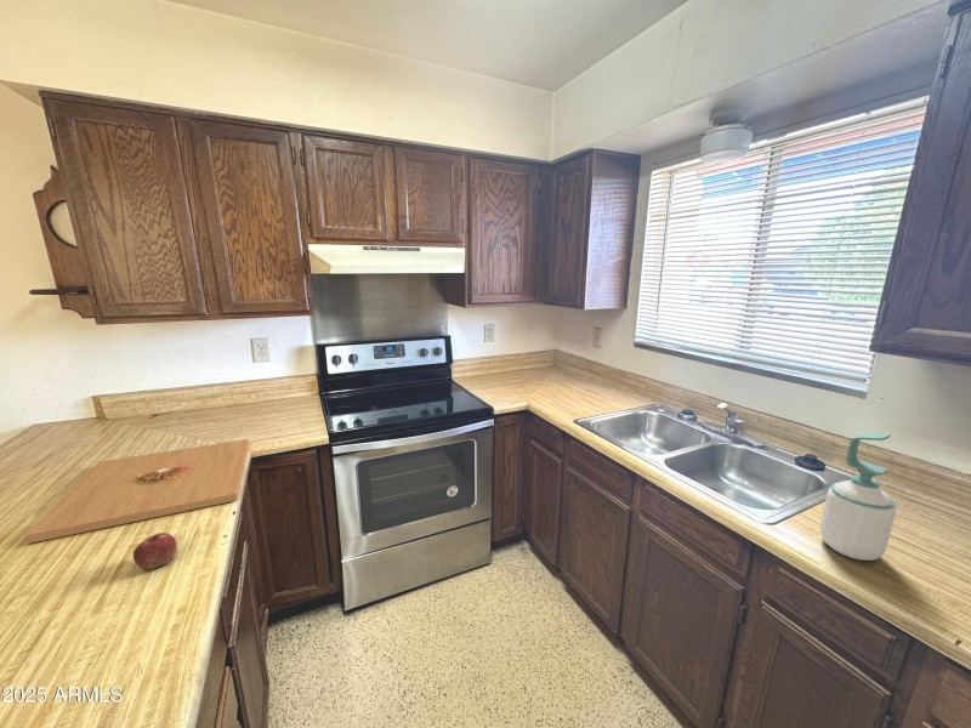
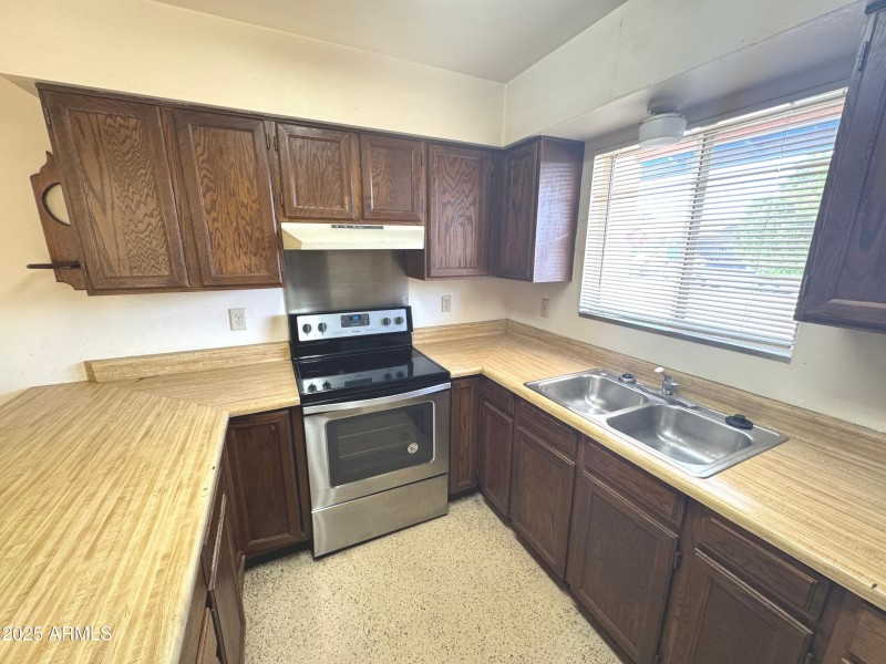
- apple (155, 550)
- soap bottle (862, 493)
- platter (161, 477)
